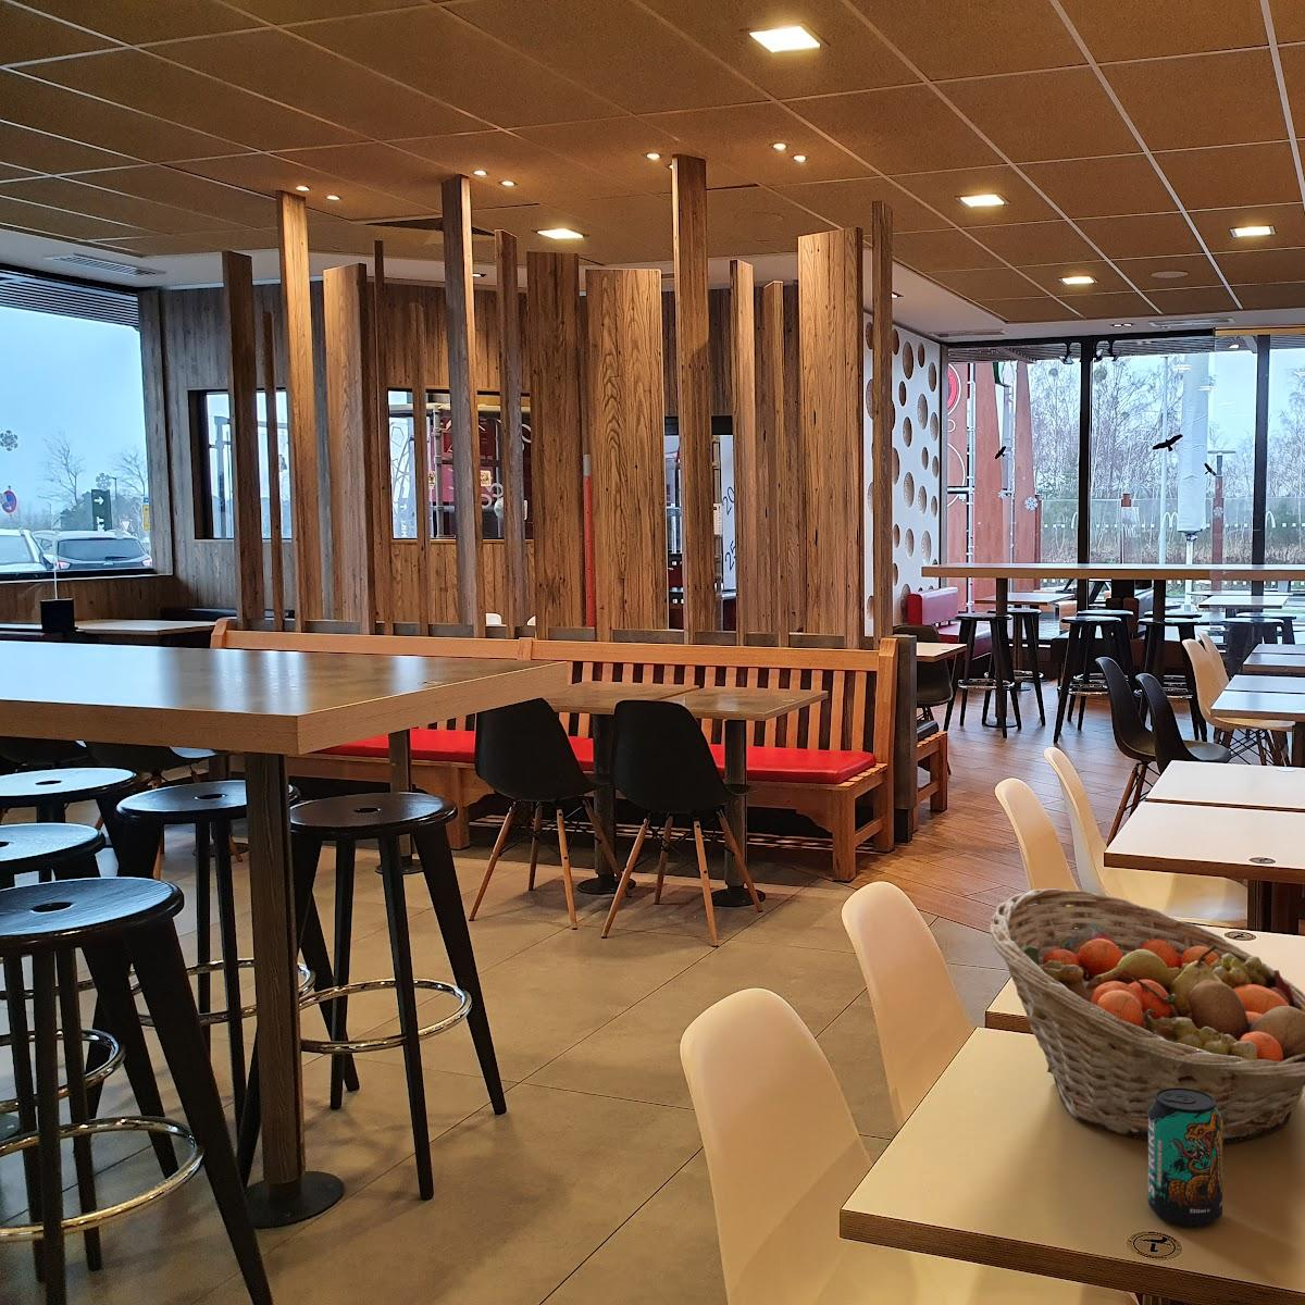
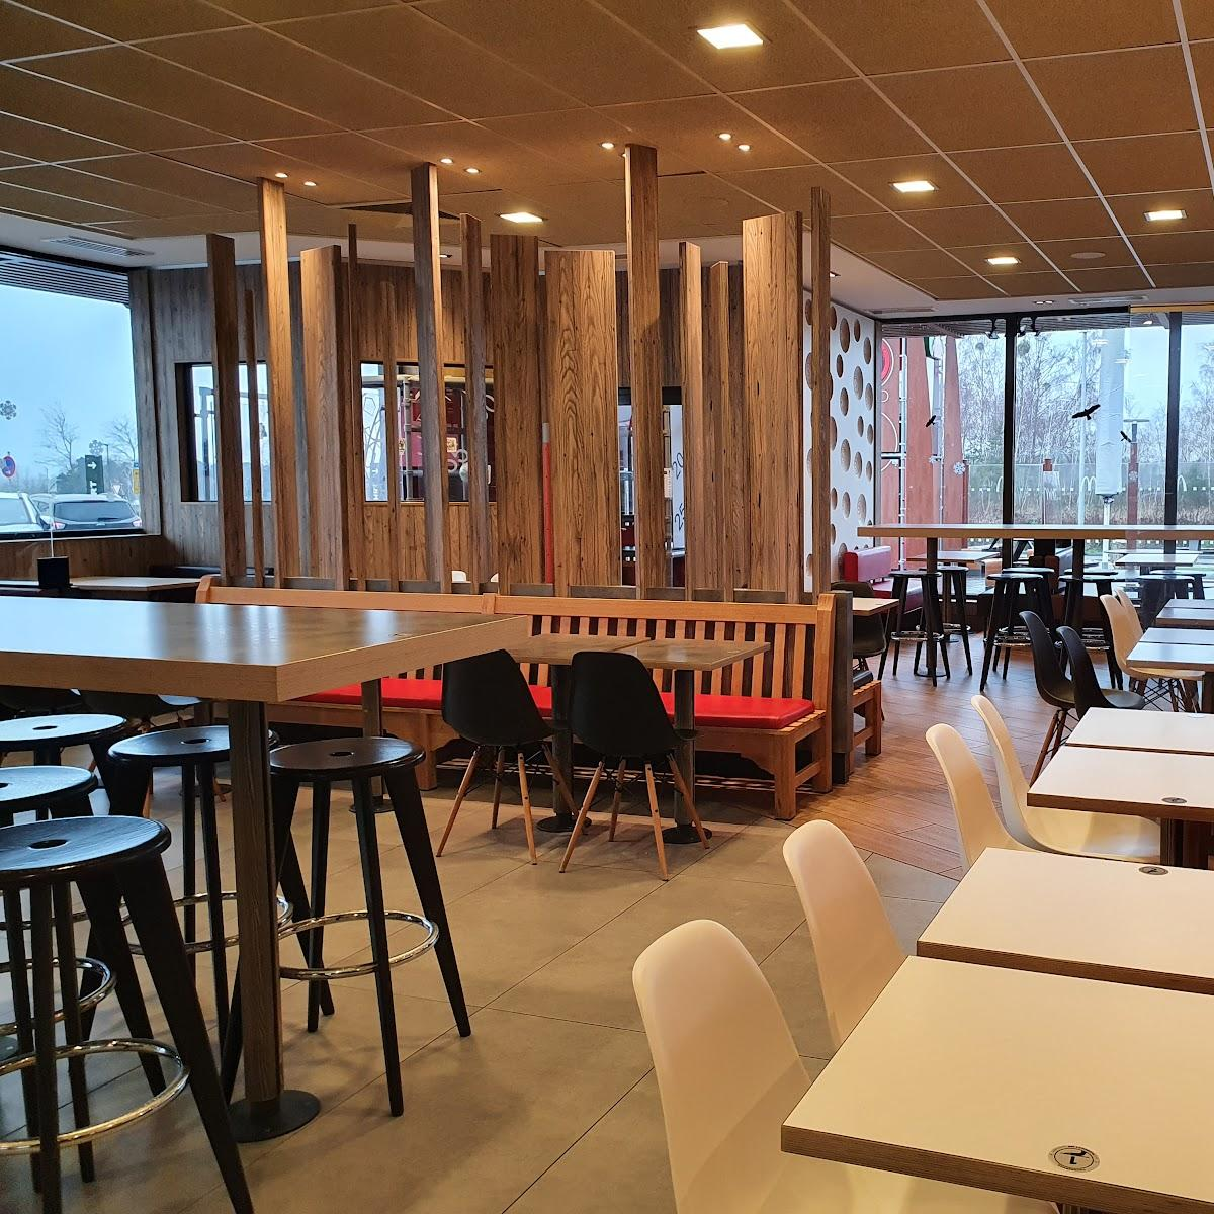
- beverage can (1184, 1156)
- fruit basket (1154, 1003)
